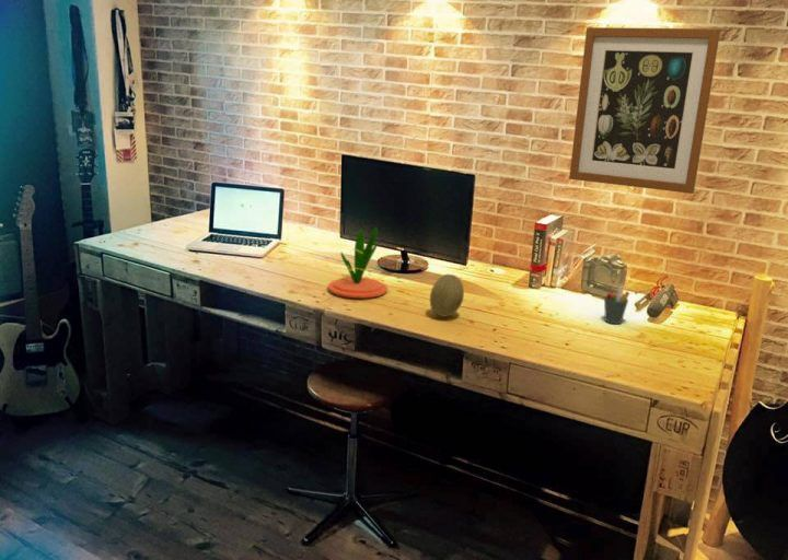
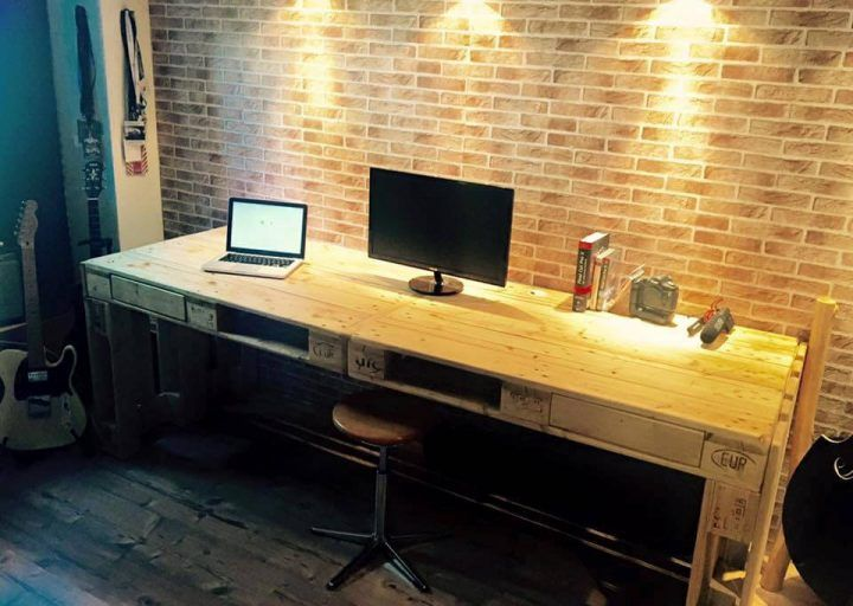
- plant (358, 256)
- fruit (445, 295)
- pen holder (615, 303)
- wall art (639, 108)
